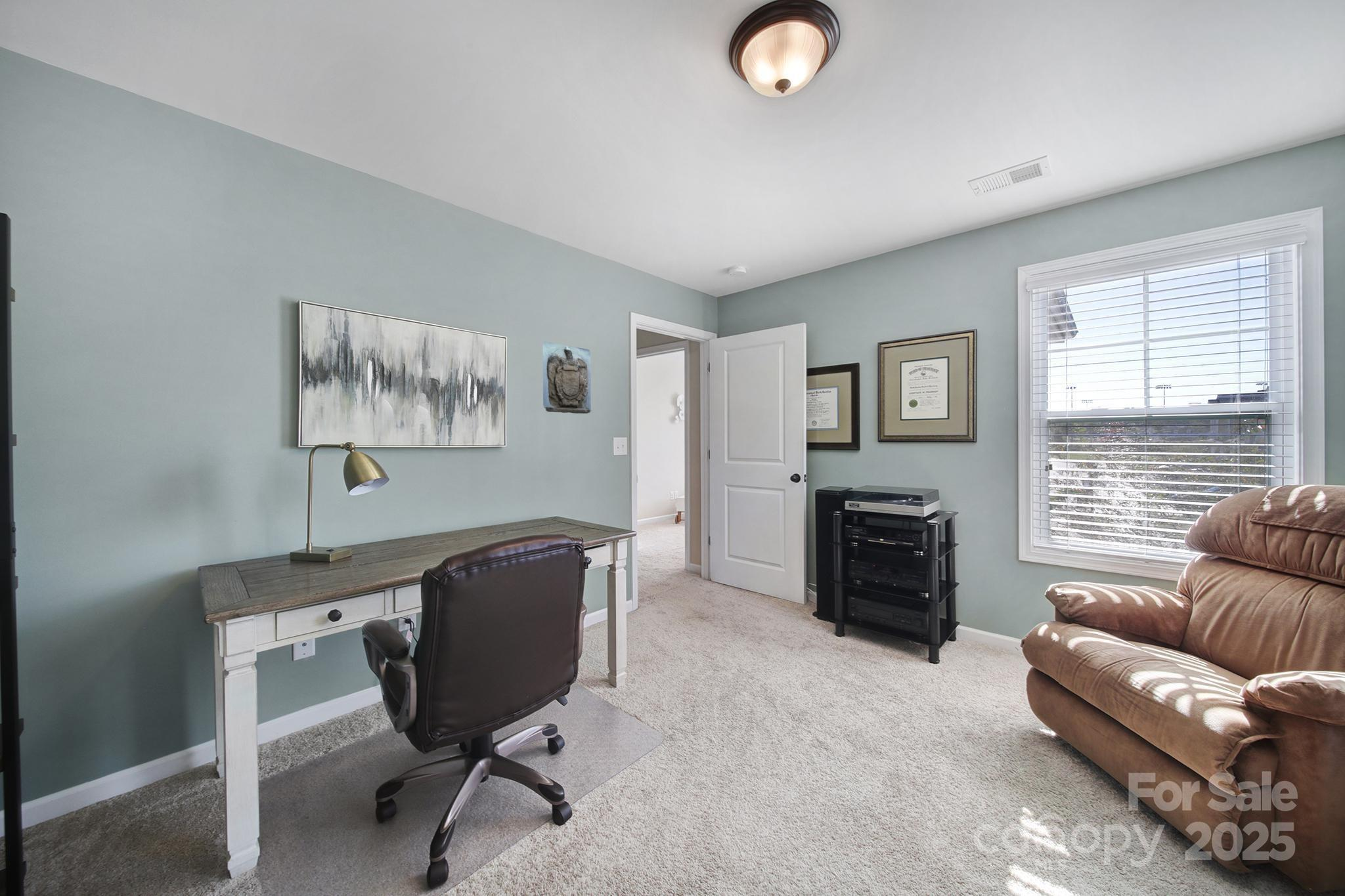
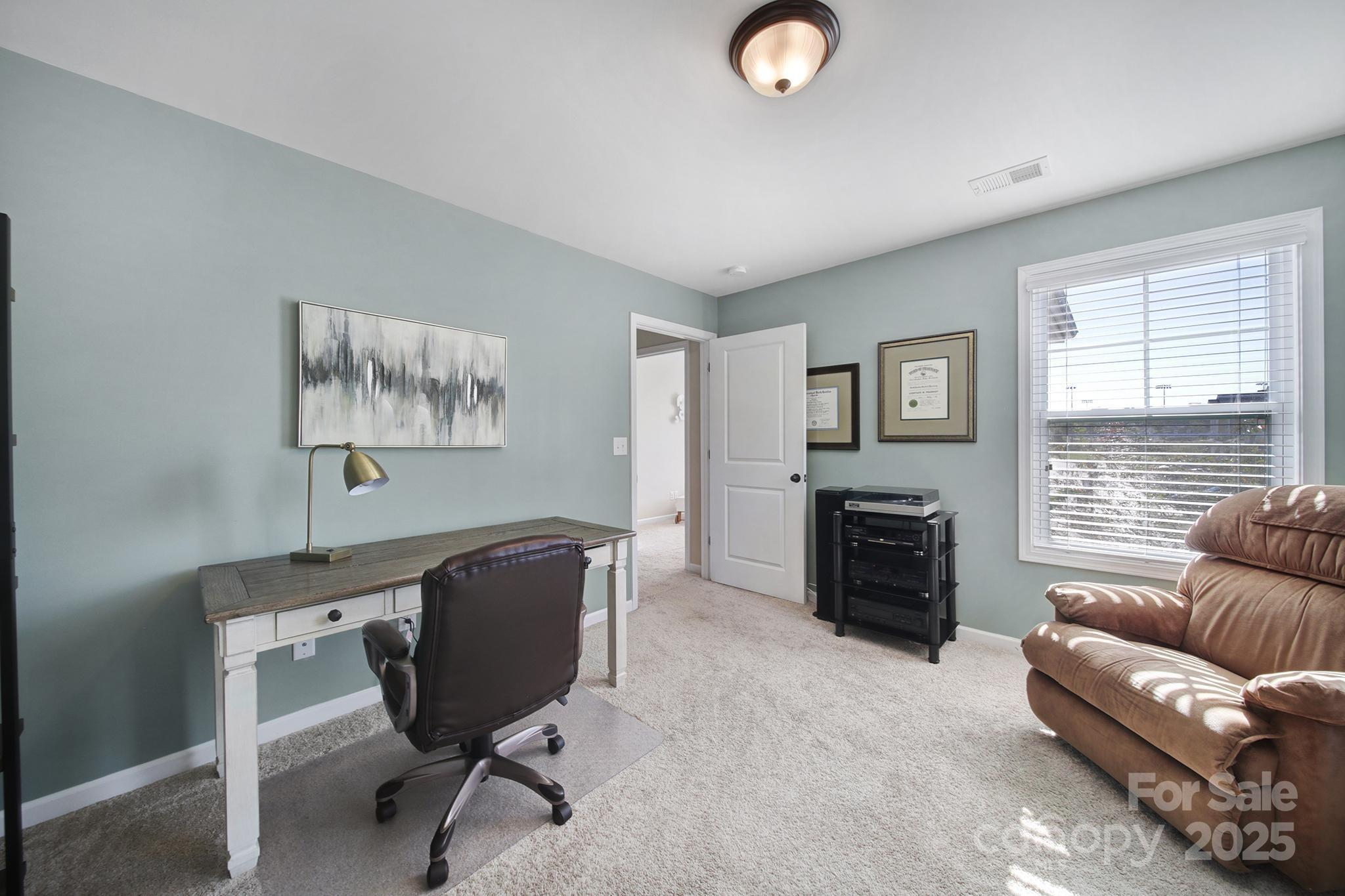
- wall sculpture (569, 379)
